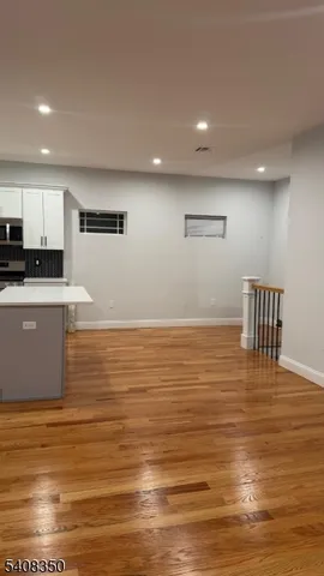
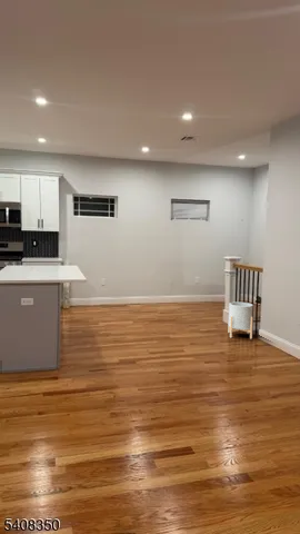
+ planter (240, 319)
